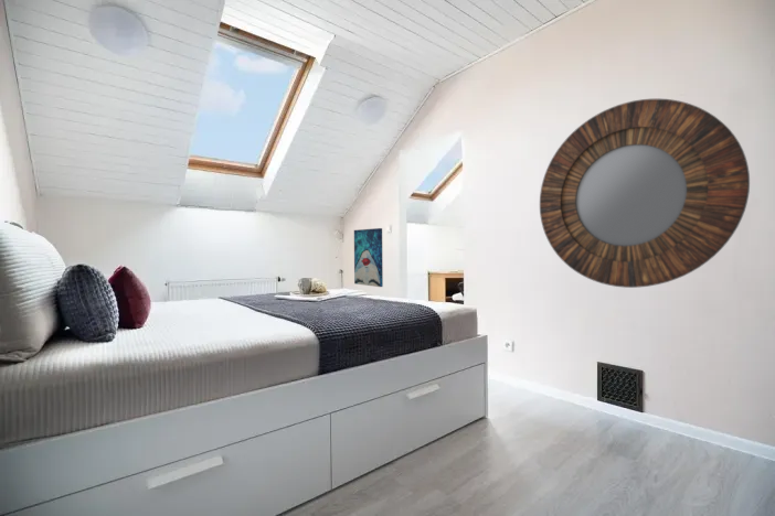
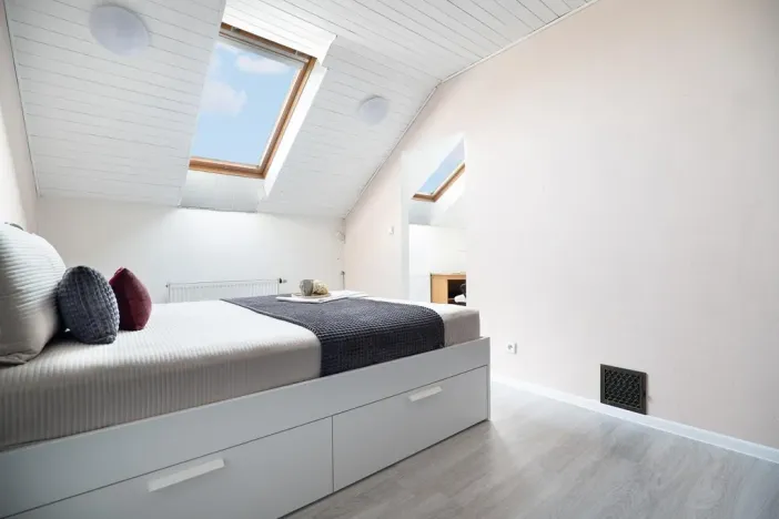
- wall art (368, 257)
- home mirror (625, 195)
